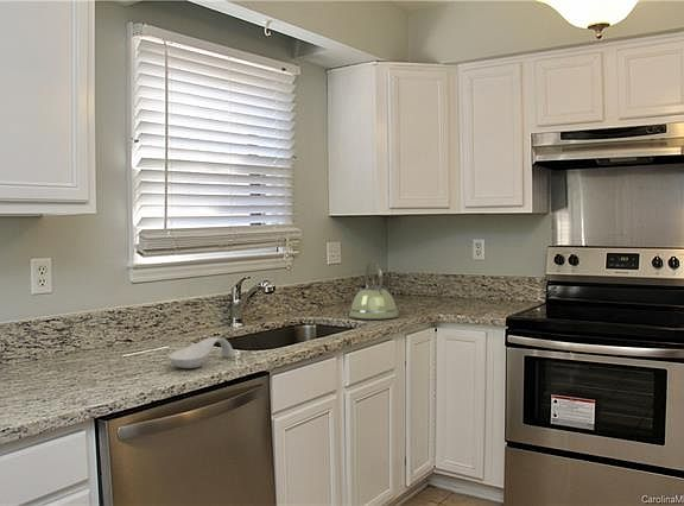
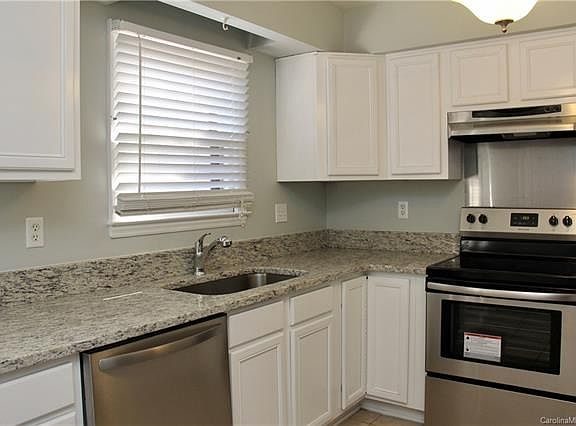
- kettle (372, 287)
- spoon rest (202, 352)
